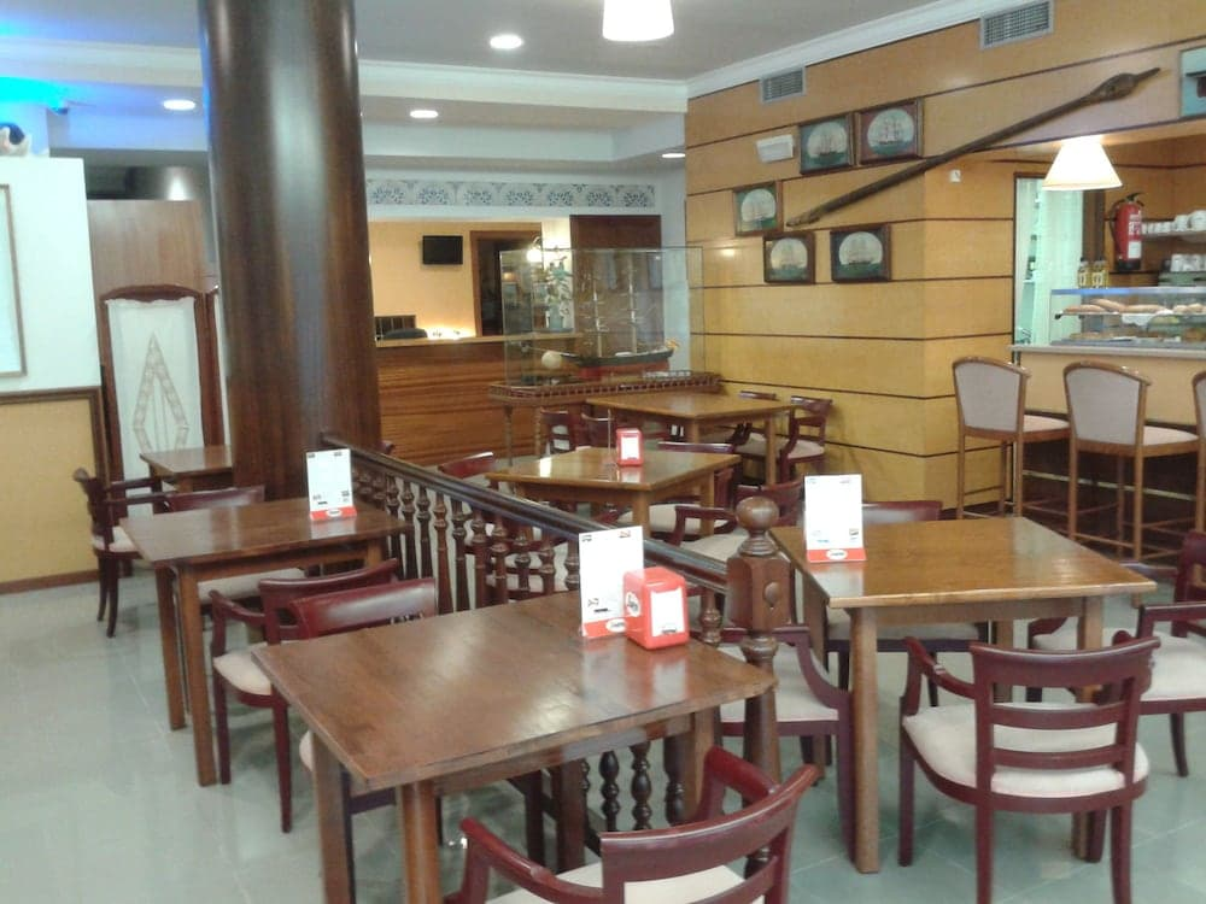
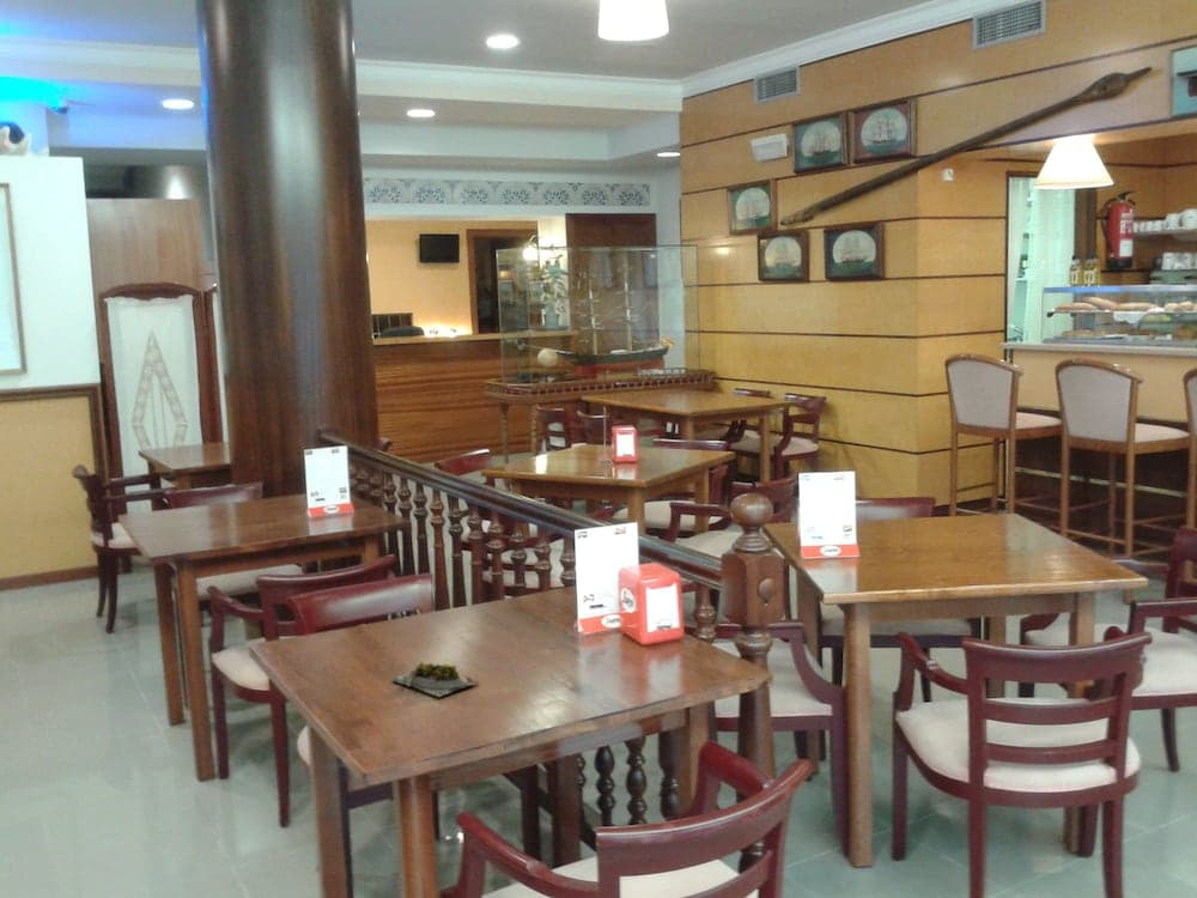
+ succulent plant (433, 672)
